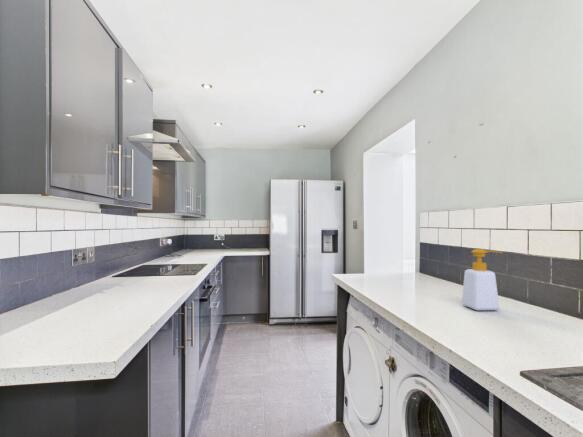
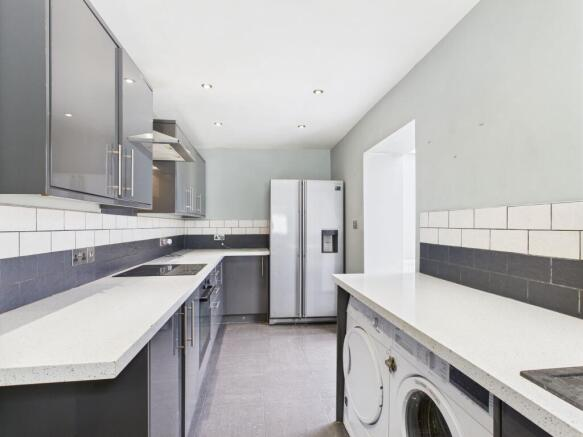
- soap bottle (485, 278)
